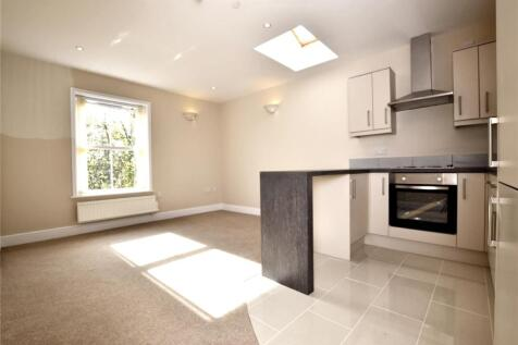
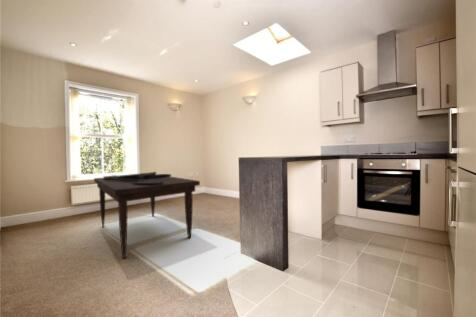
+ dining table (139, 199)
